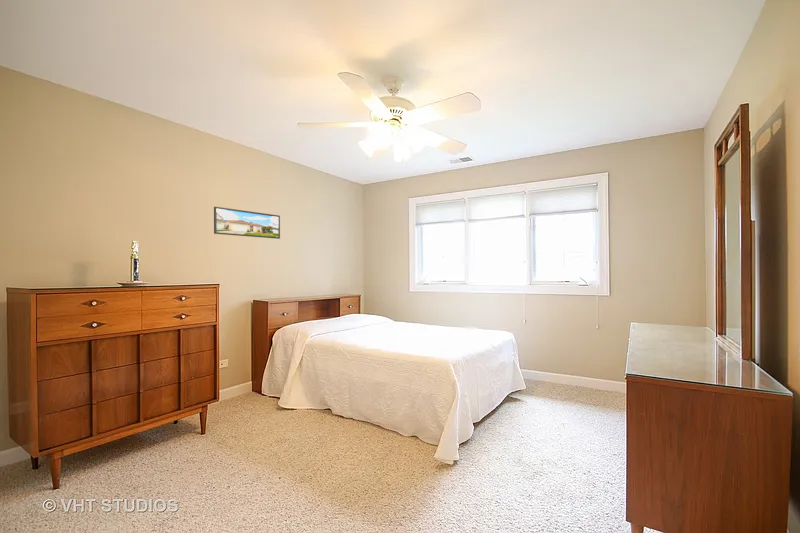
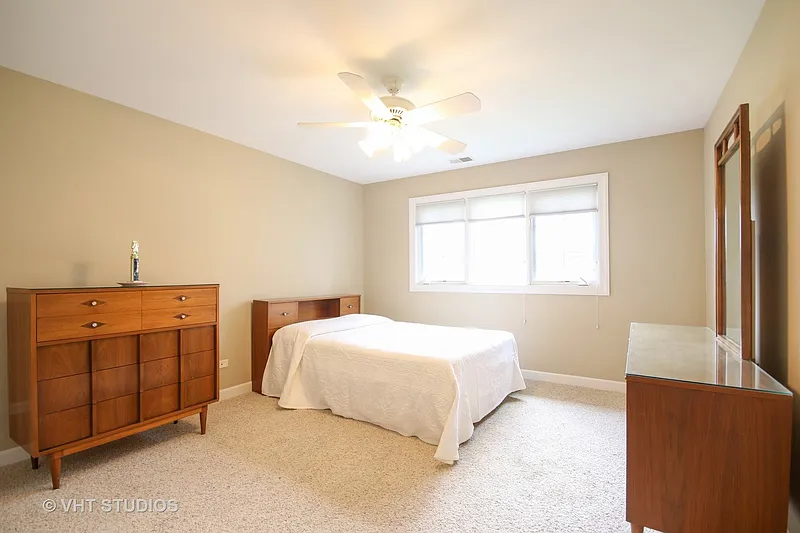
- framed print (249, 223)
